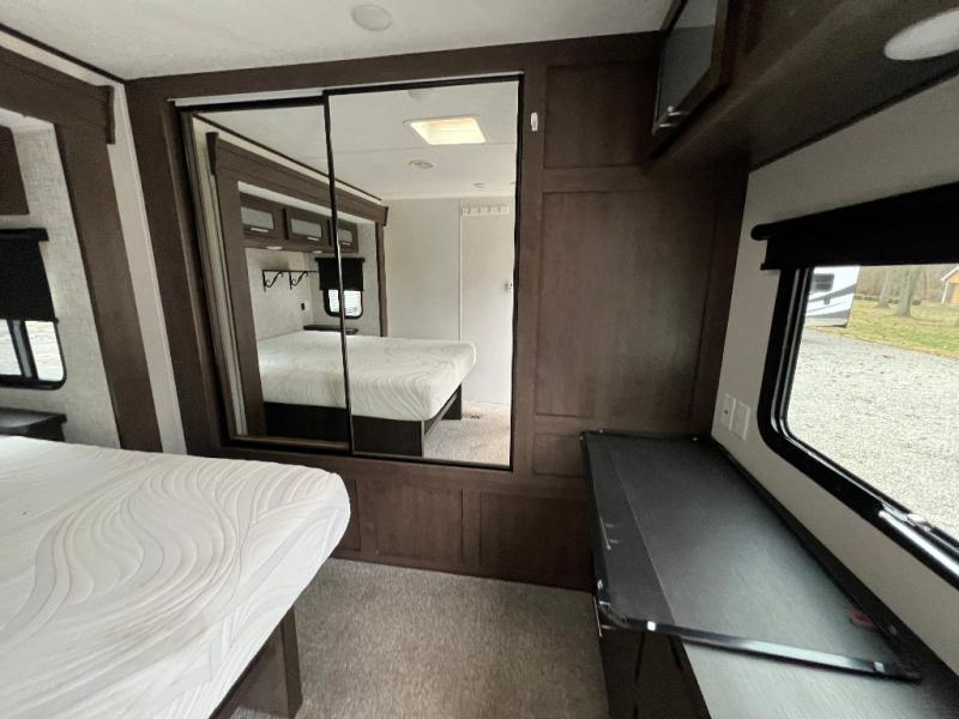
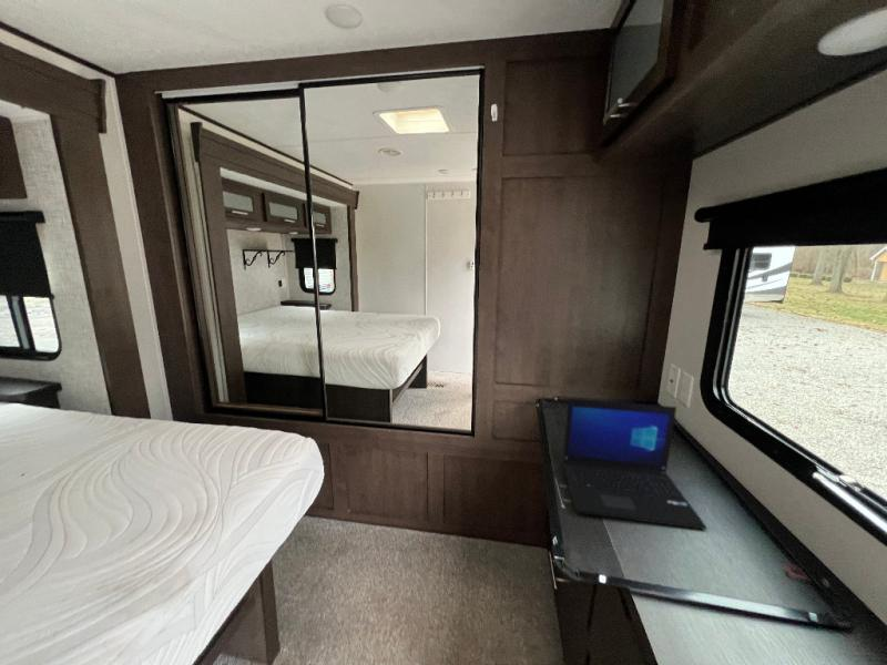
+ laptop (629, 456)
